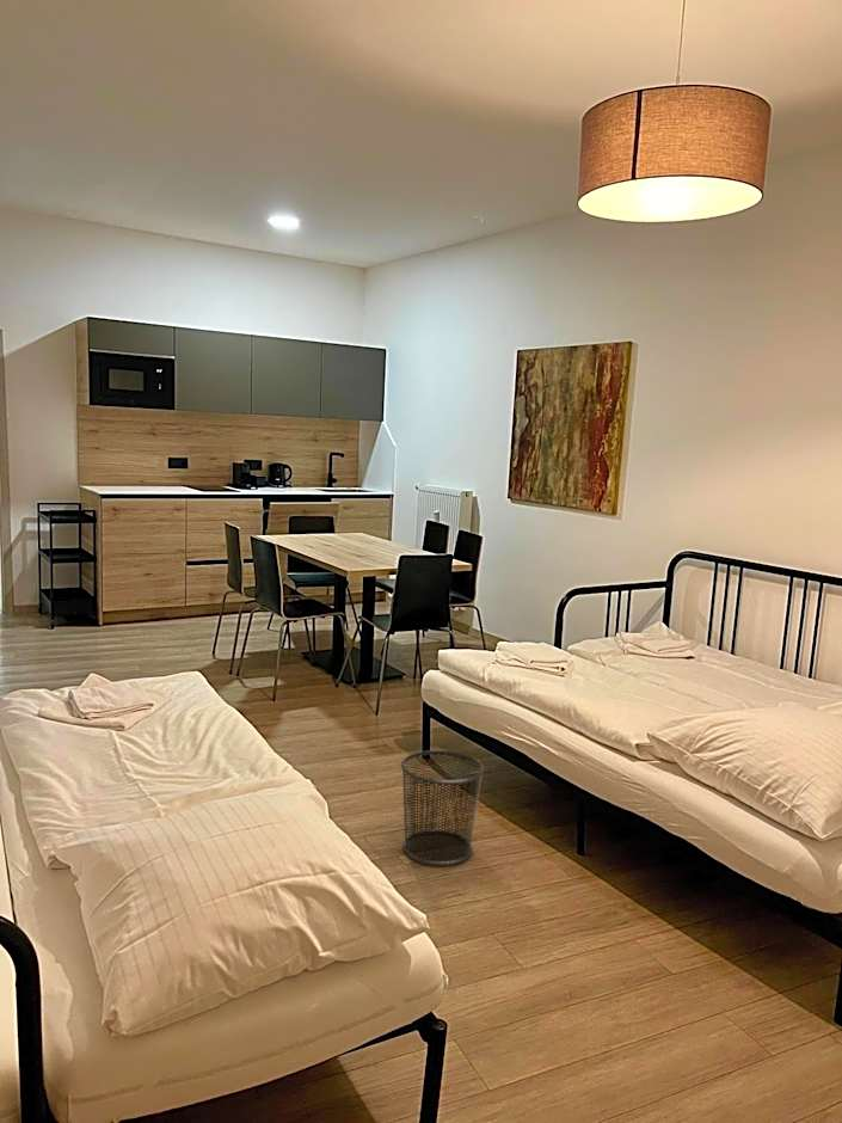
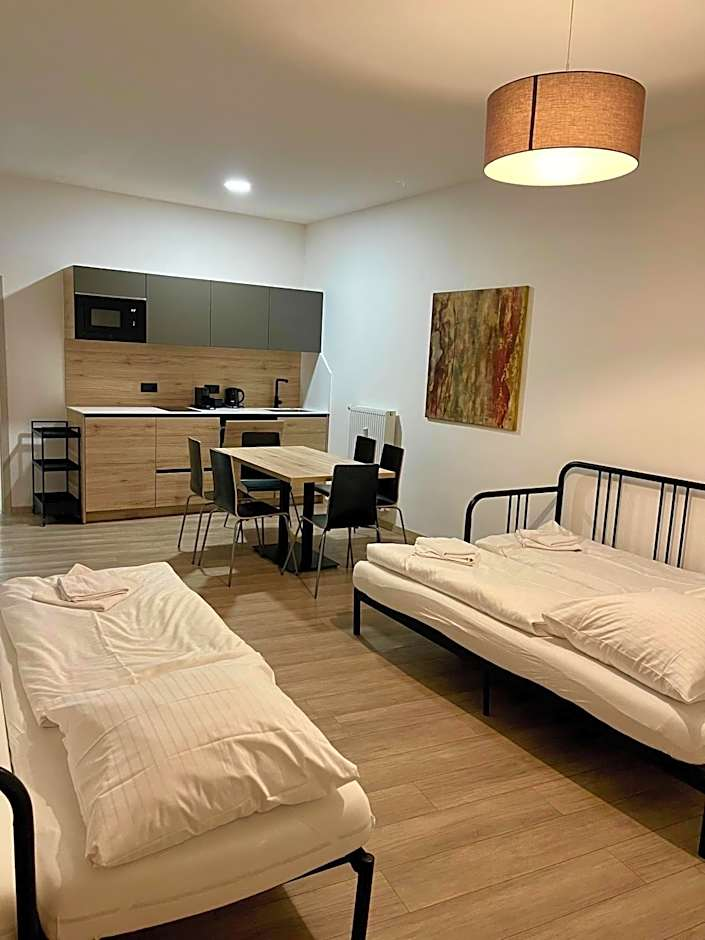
- waste bin (440, 806)
